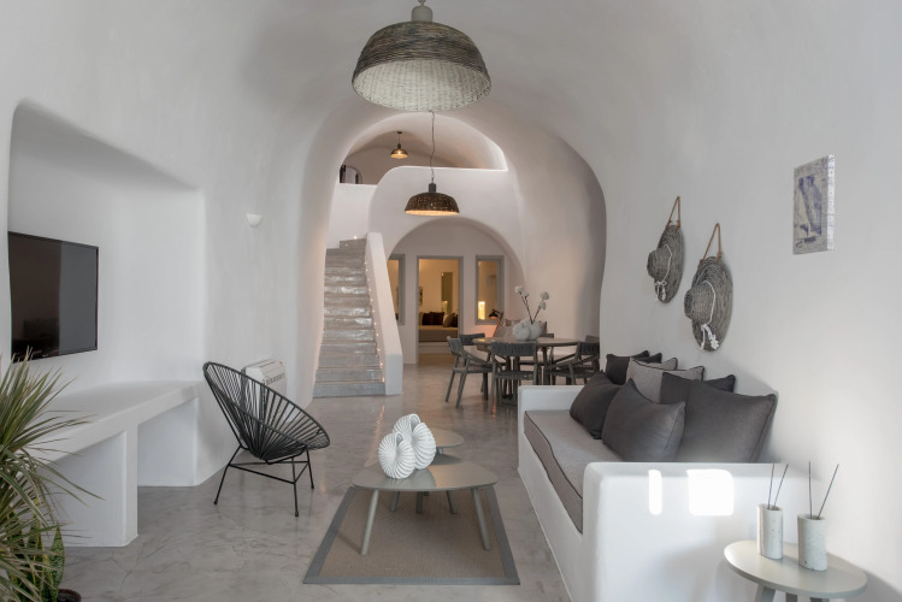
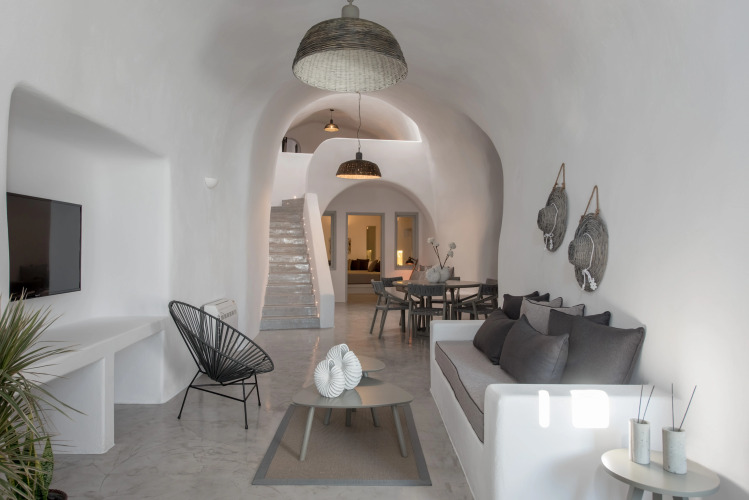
- wall art (812, 207)
